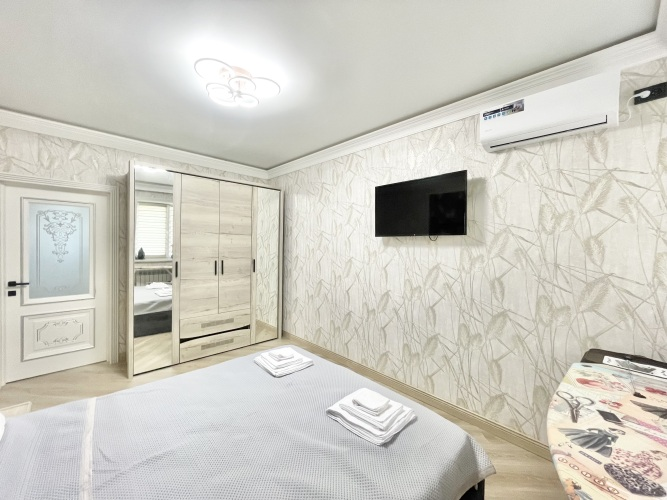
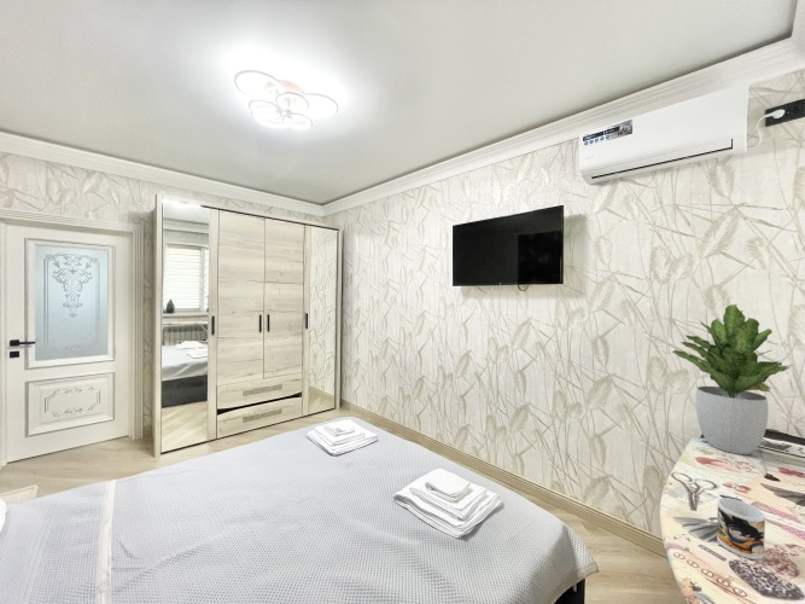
+ mug (741, 524)
+ potted plant (729, 374)
